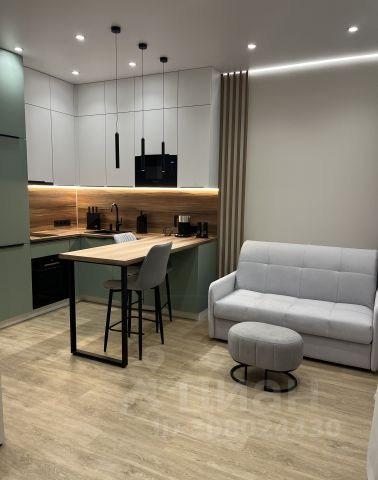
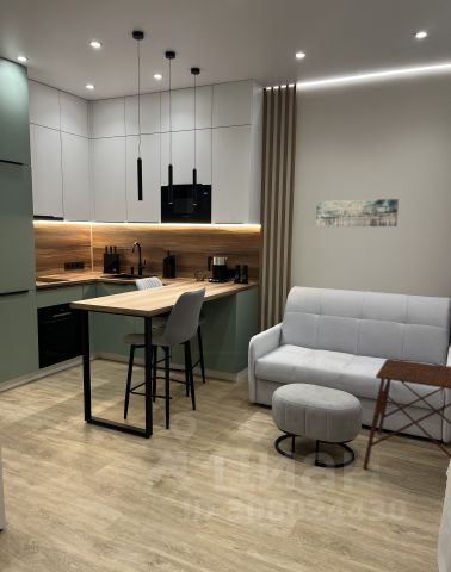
+ wall art (356, 213)
+ side table (419, 418)
